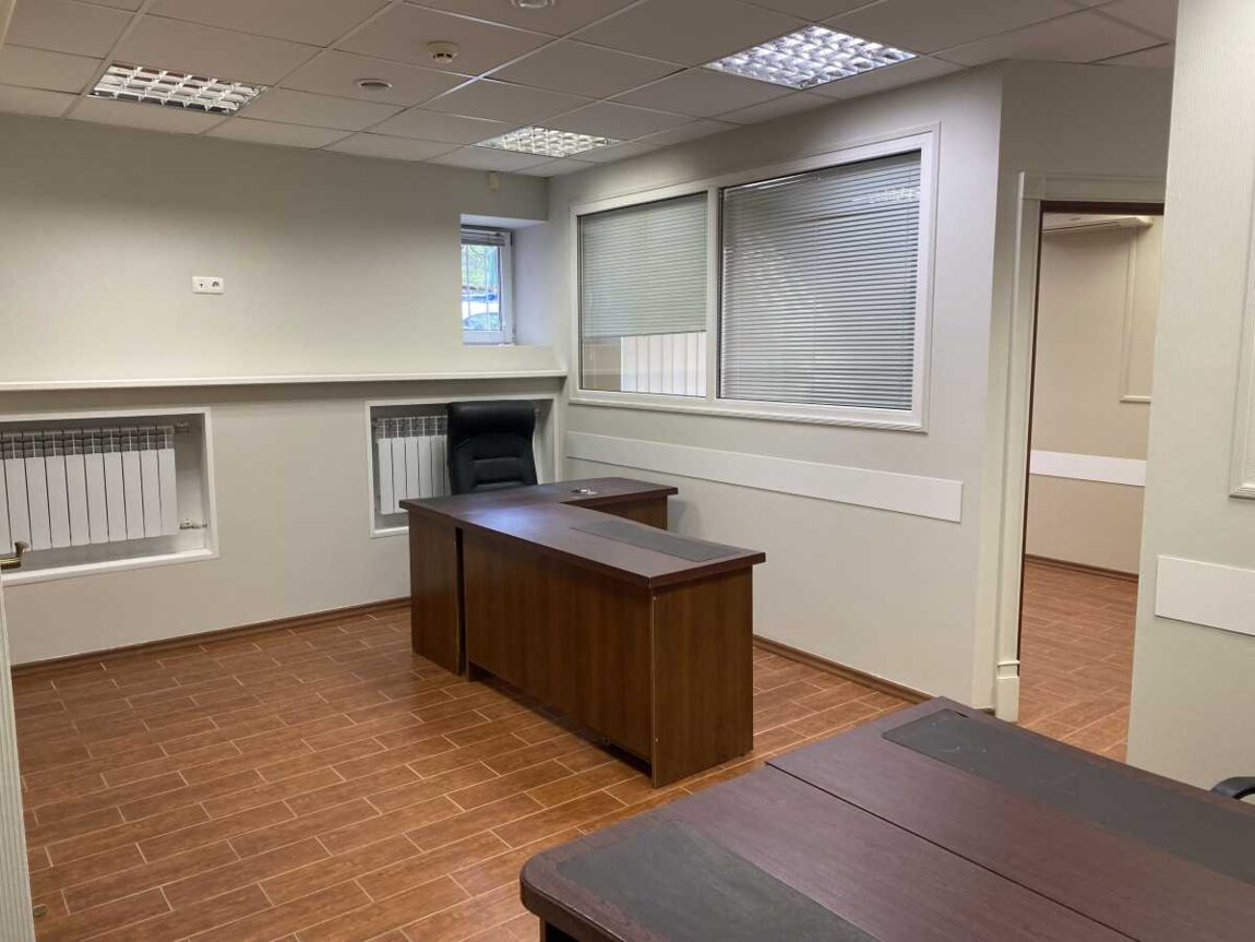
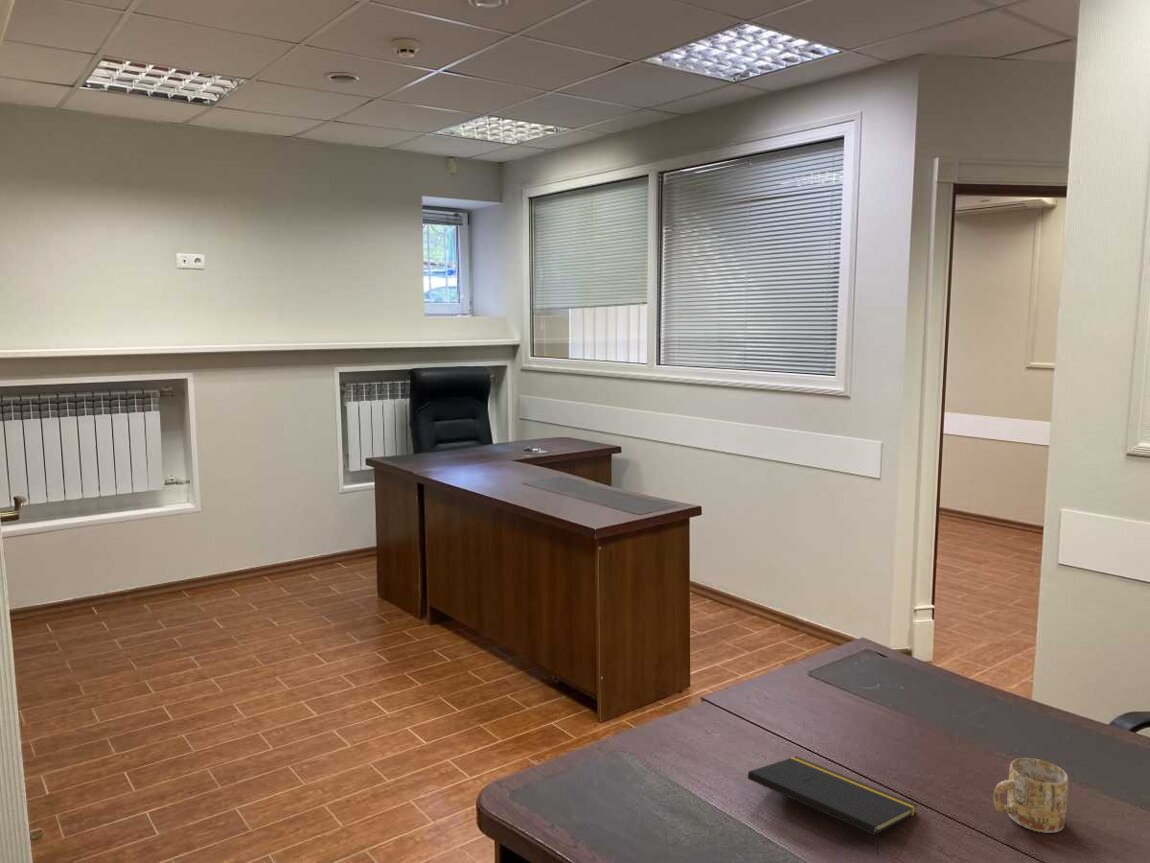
+ notepad (831, 791)
+ mug (1028, 796)
